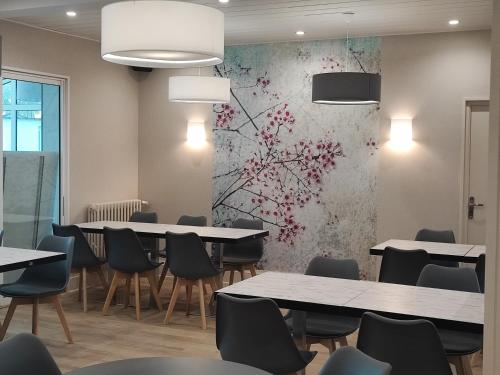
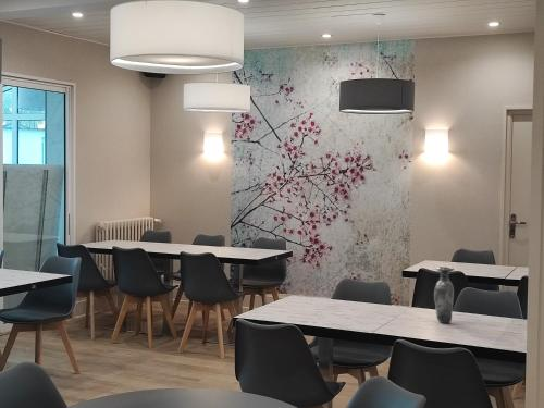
+ vase (444, 295)
